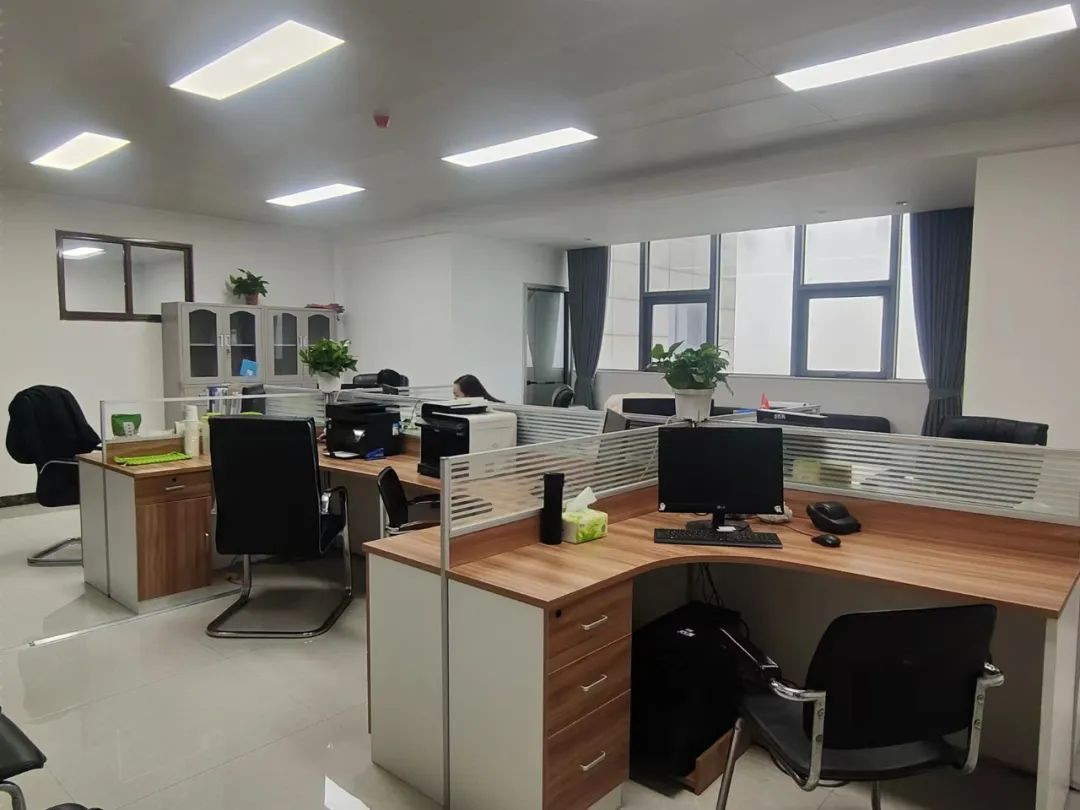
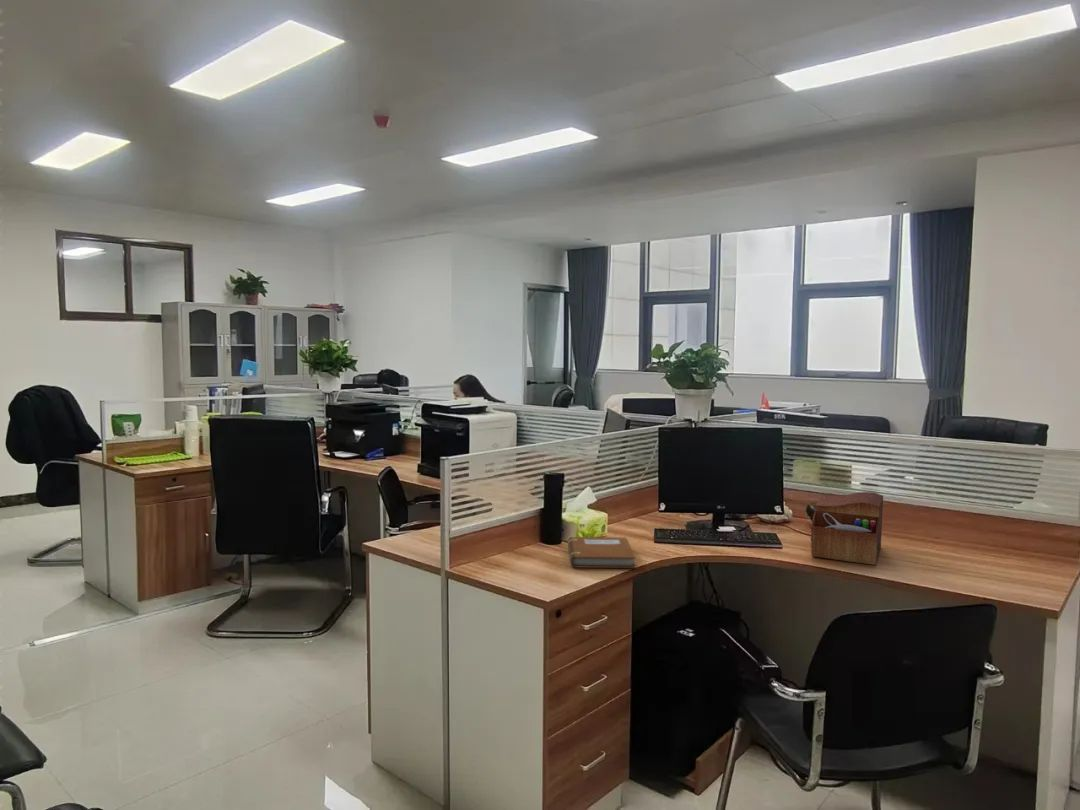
+ notebook (599, 551)
+ sewing box (845, 525)
